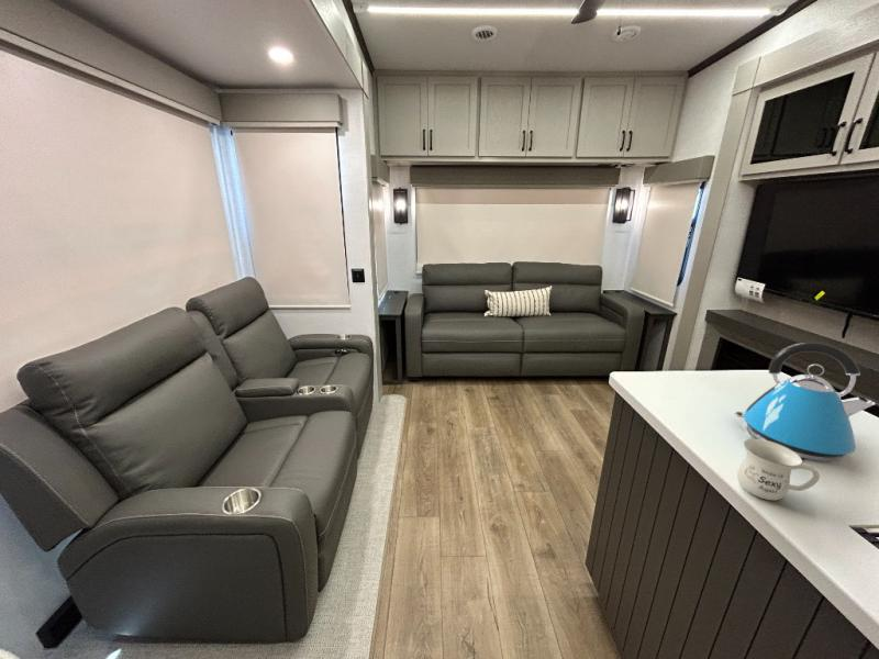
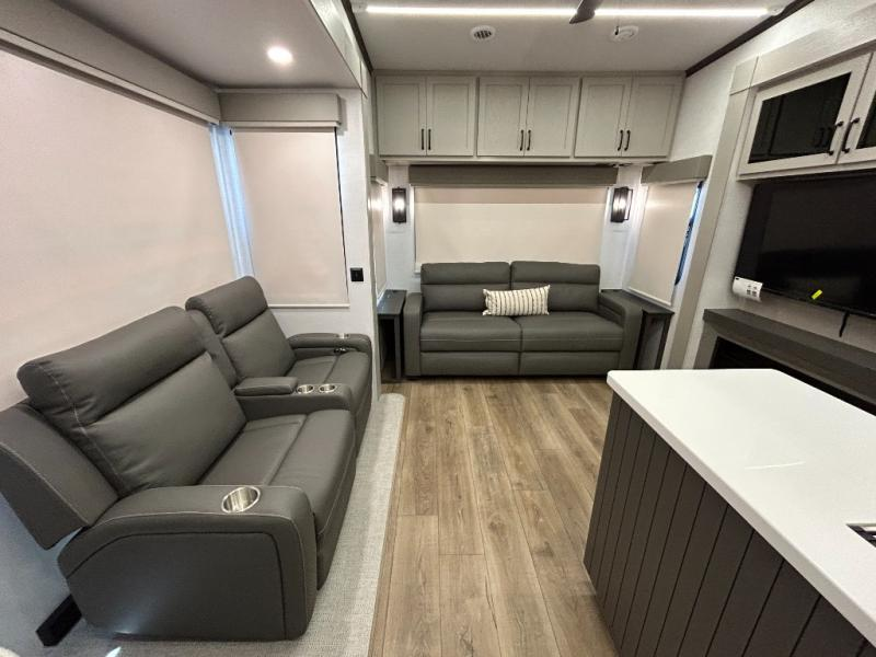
- mug (776, 473)
- kettle (803, 392)
